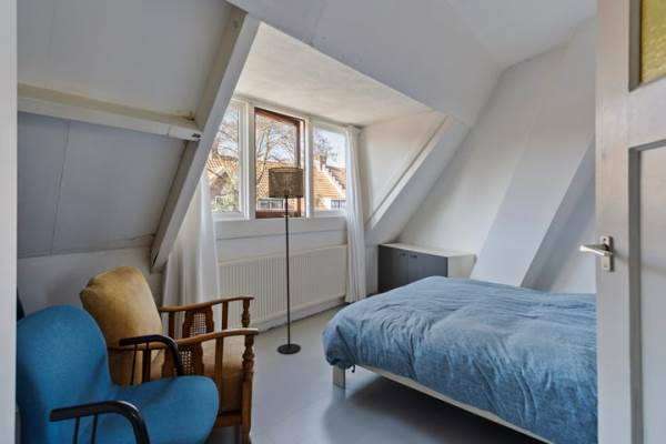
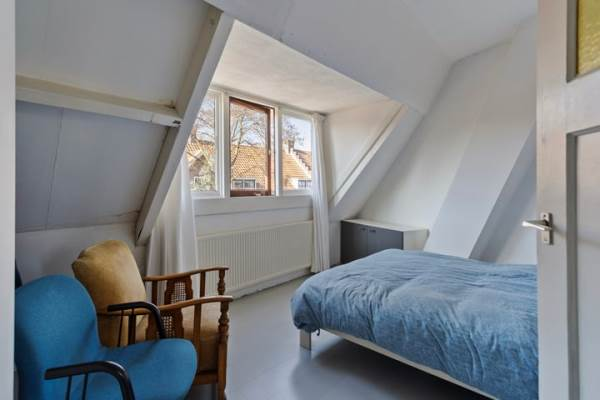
- floor lamp (287, 259)
